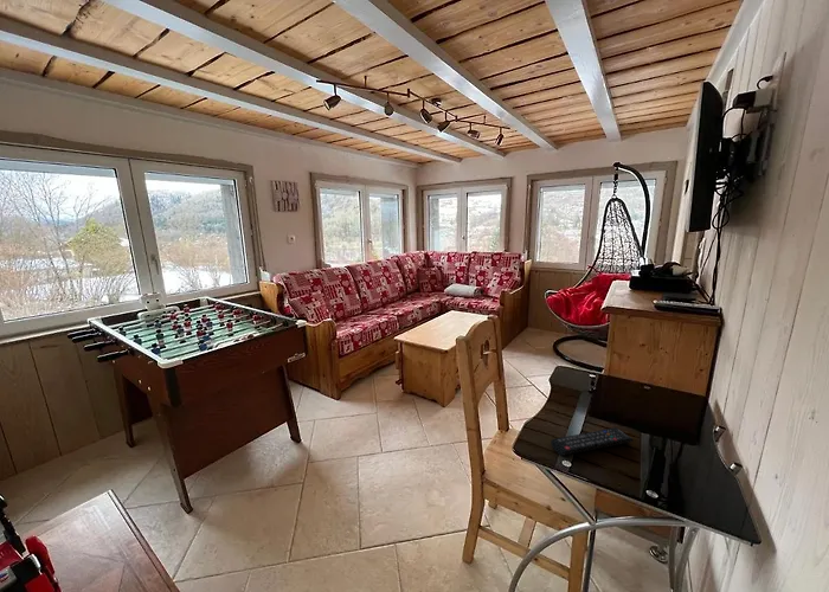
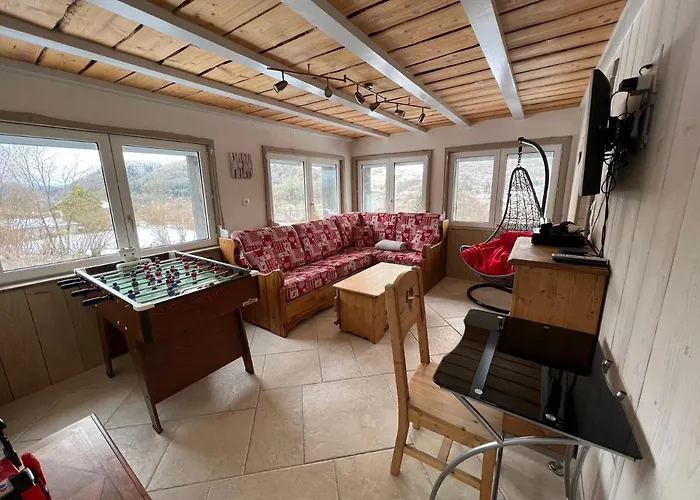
- remote control (591, 442)
